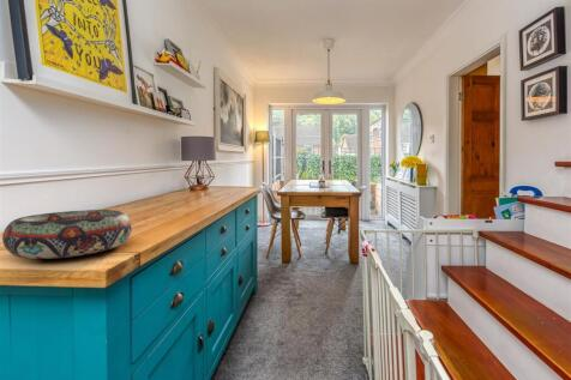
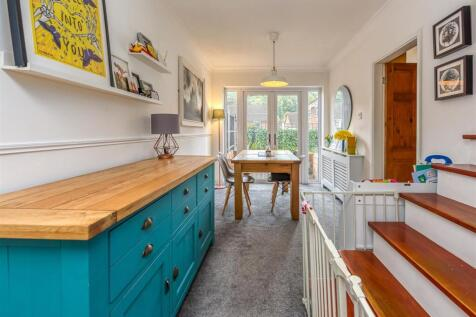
- decorative bowl (72, 231)
